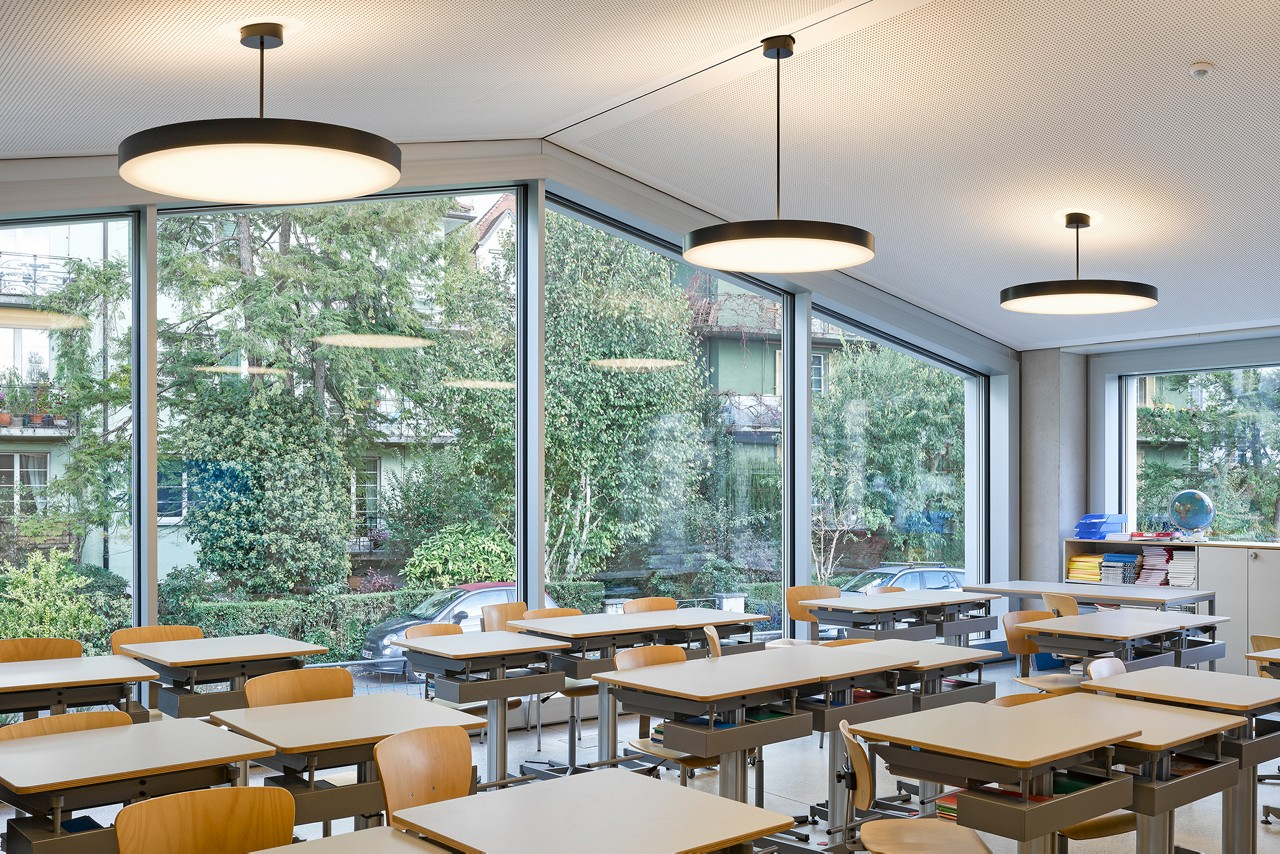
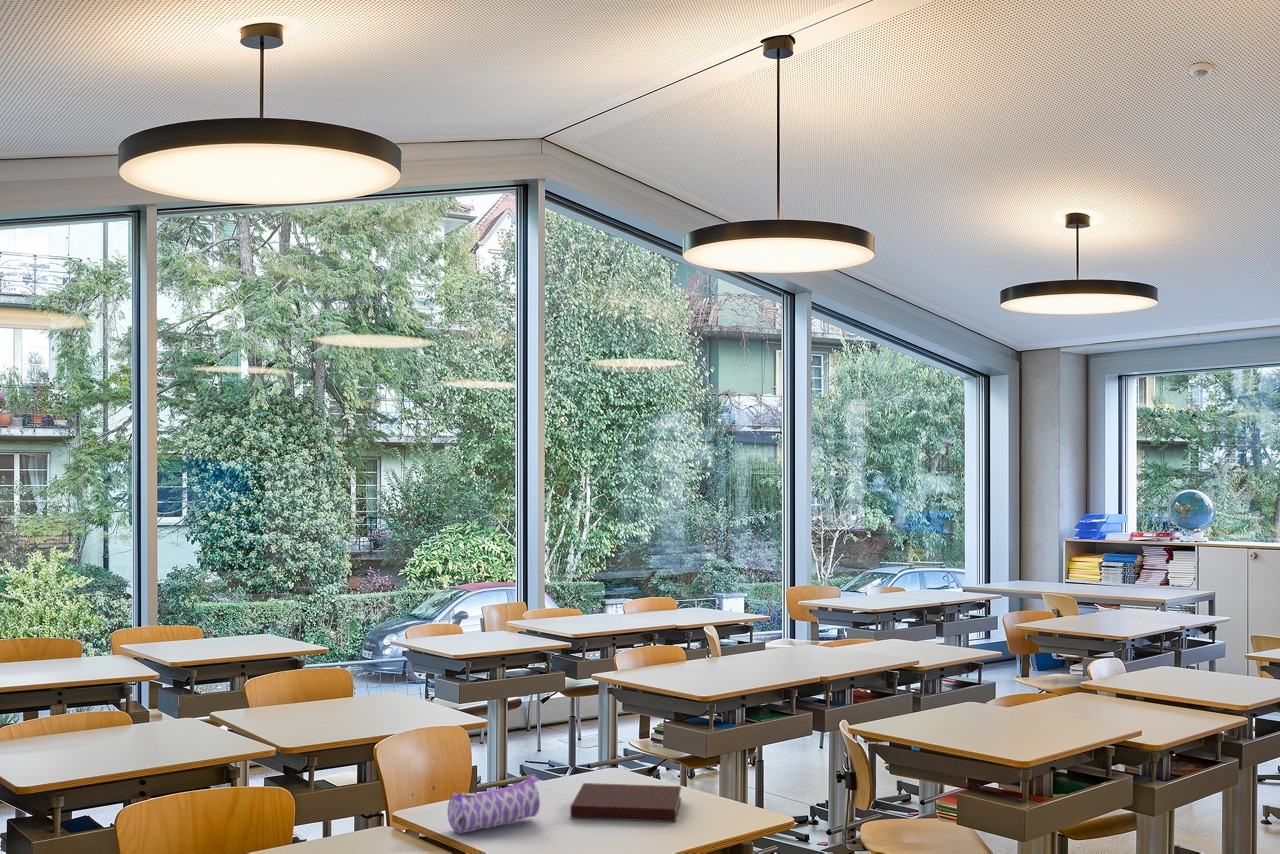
+ notebook (627, 802)
+ pencil case (493, 804)
